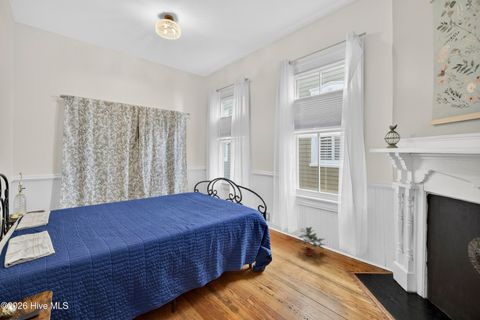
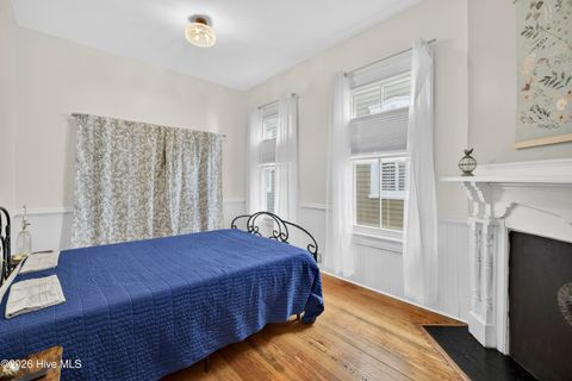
- potted plant (312, 241)
